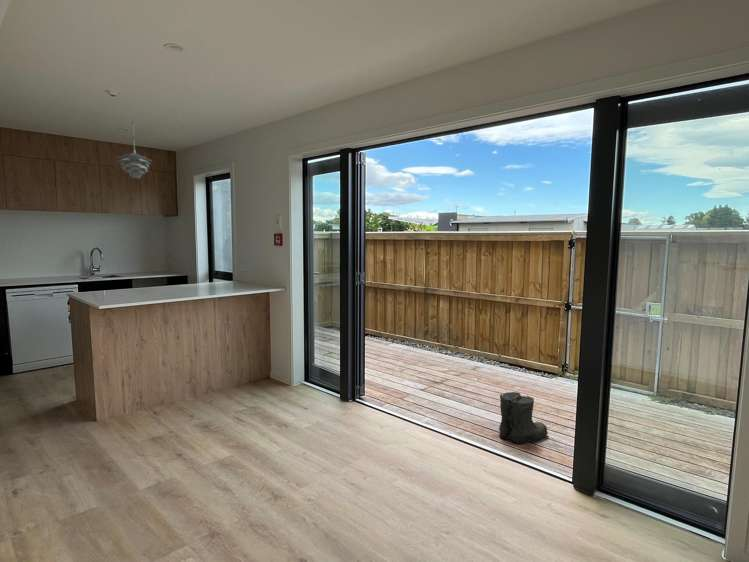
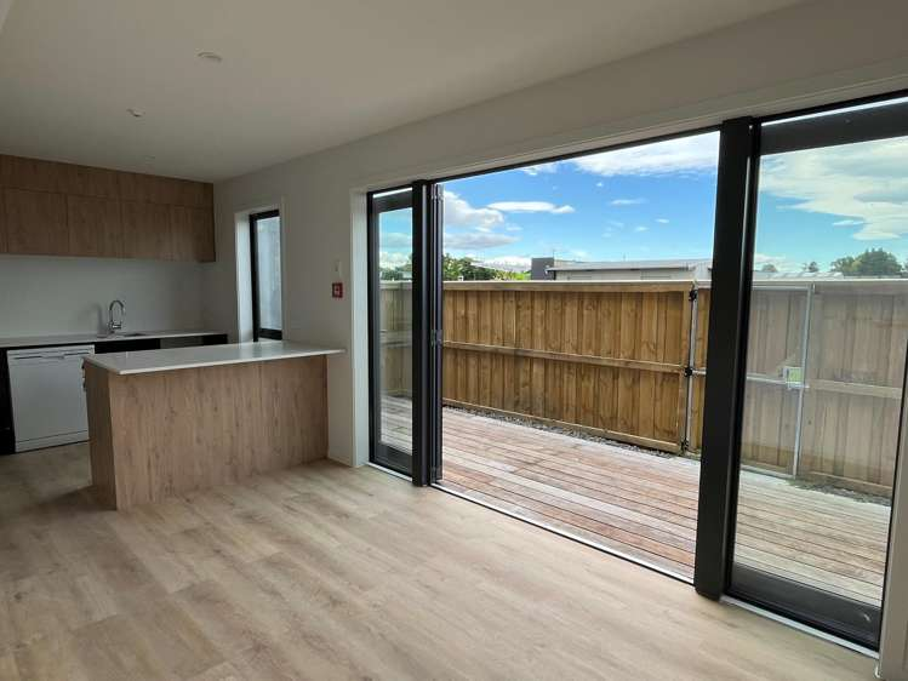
- pendant light (134, 150)
- boots (523, 414)
